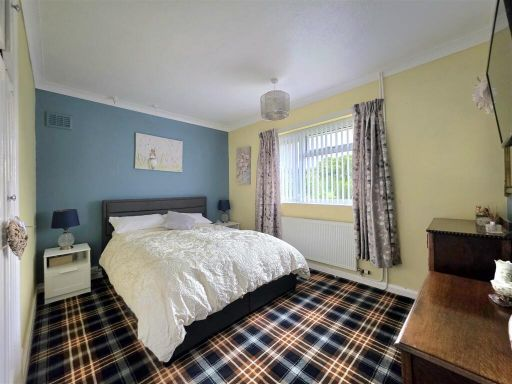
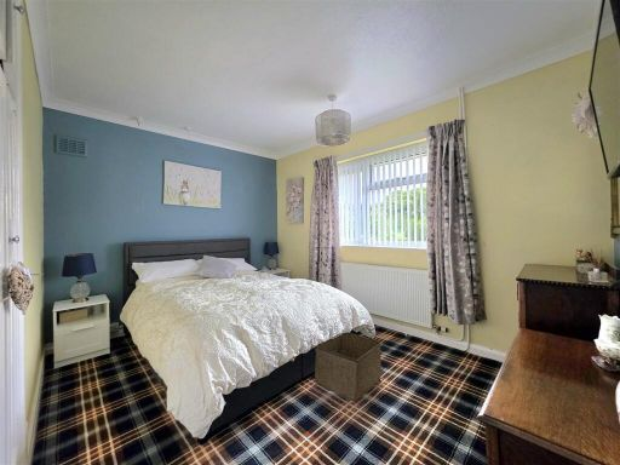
+ storage bin (348, 361)
